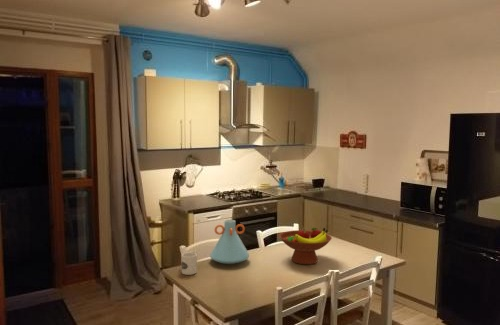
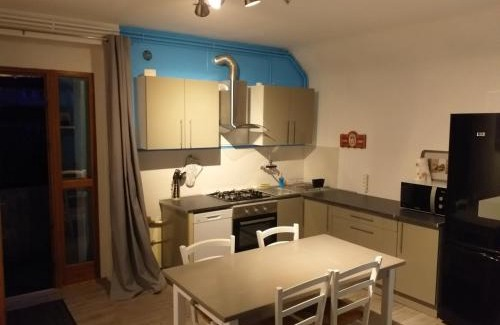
- fruit bowl (304, 243)
- vase (229, 241)
- mug (187, 262)
